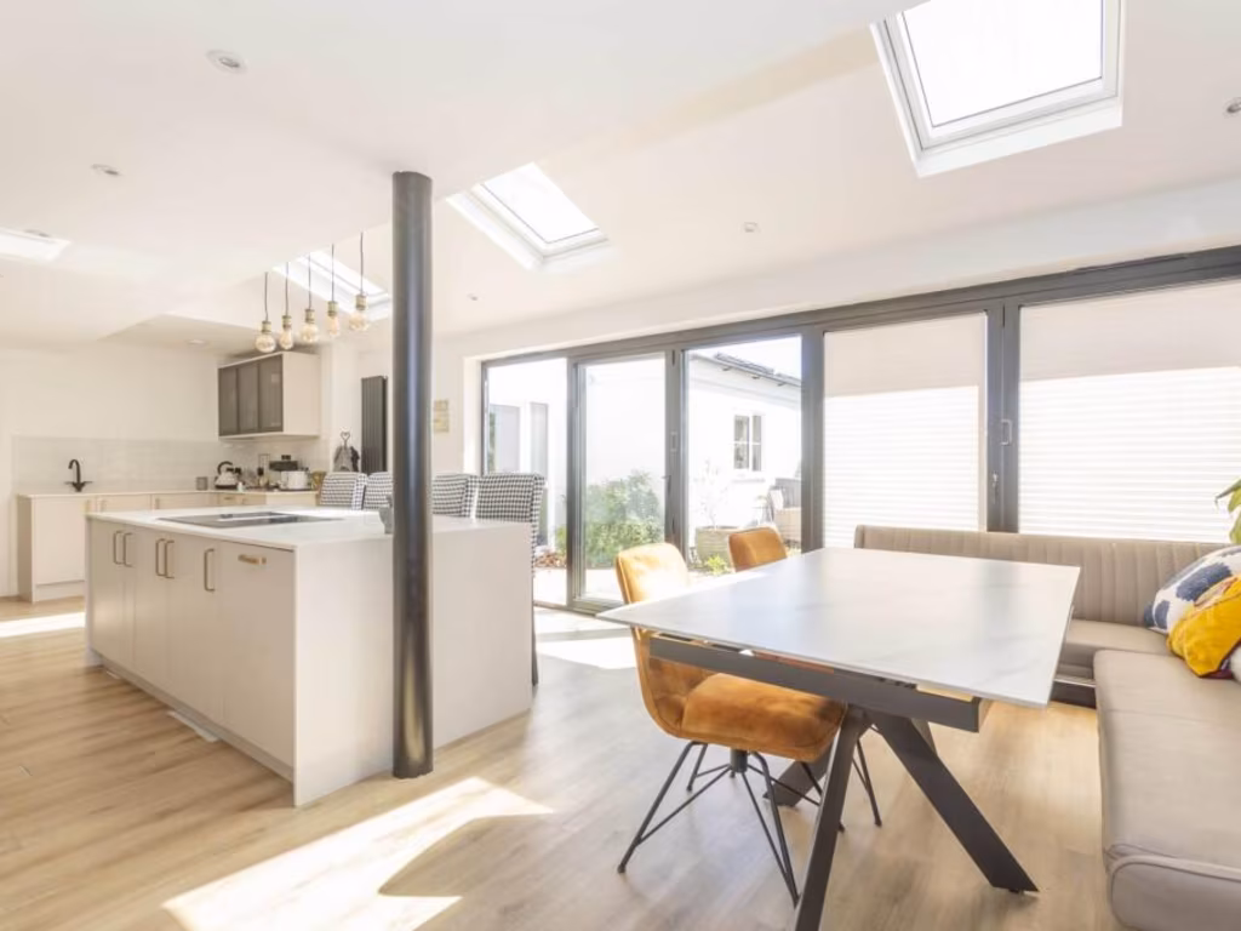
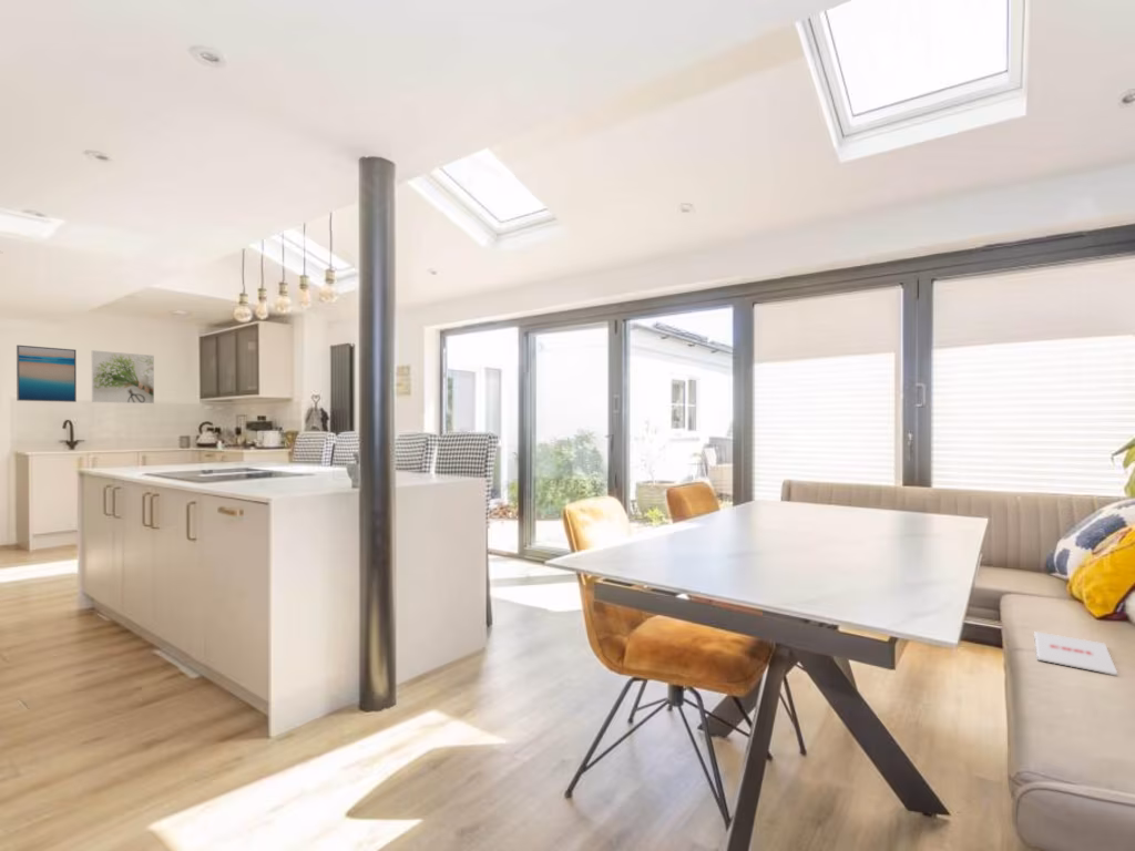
+ magazine (1072, 650)
+ wall art (47, 373)
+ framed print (123, 378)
